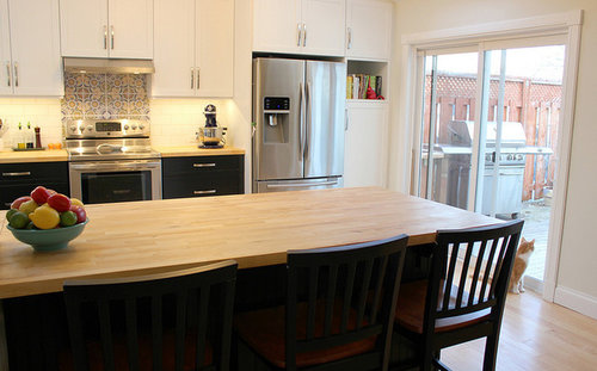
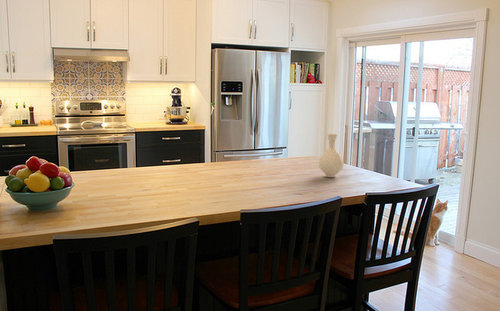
+ vase (331, 155)
